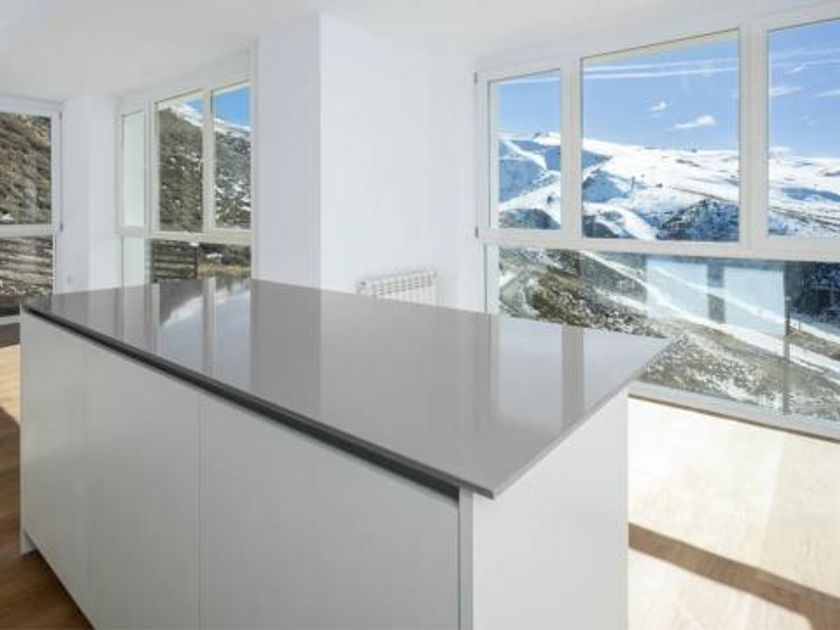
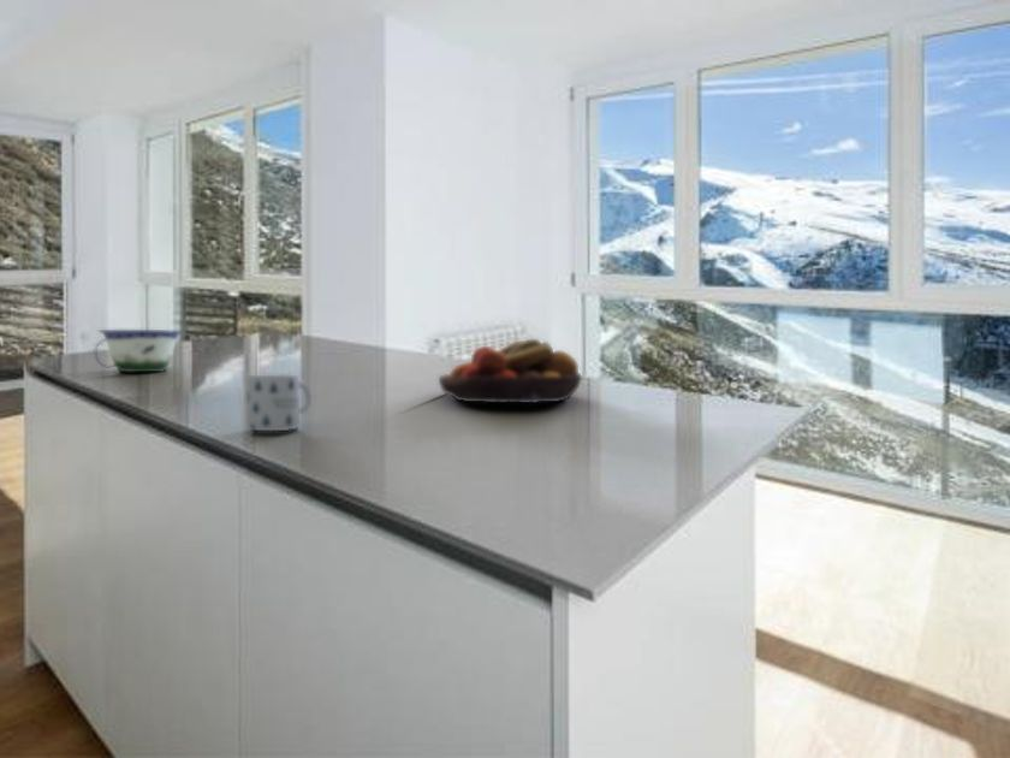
+ fruit bowl (509, 368)
+ mug (281, 401)
+ bowl (139, 351)
